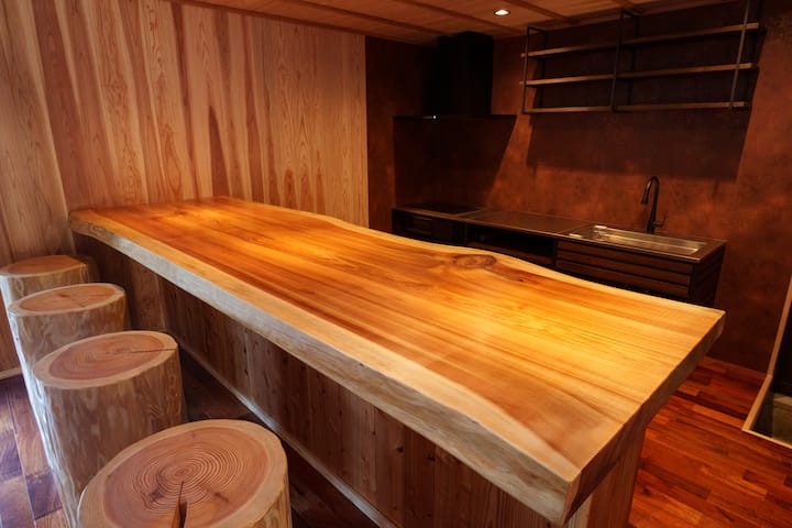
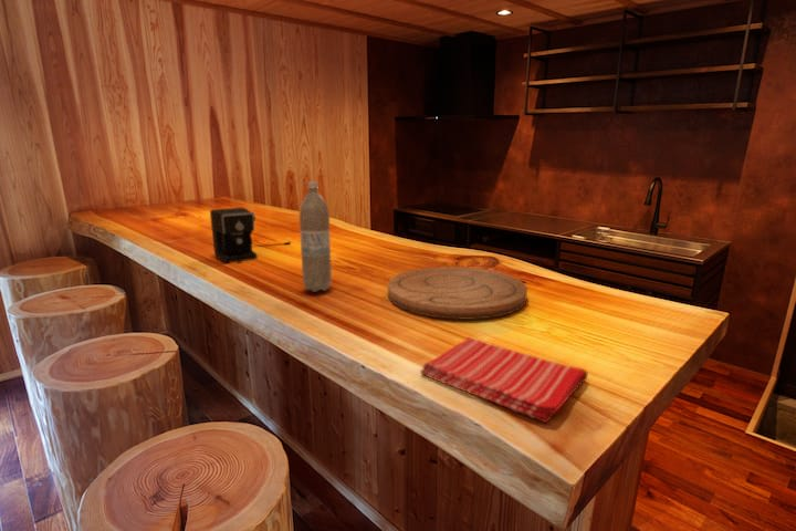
+ coffee maker (253, 230)
+ cutting board (455, 289)
+ dish towel (503, 371)
+ water bottle (315, 238)
